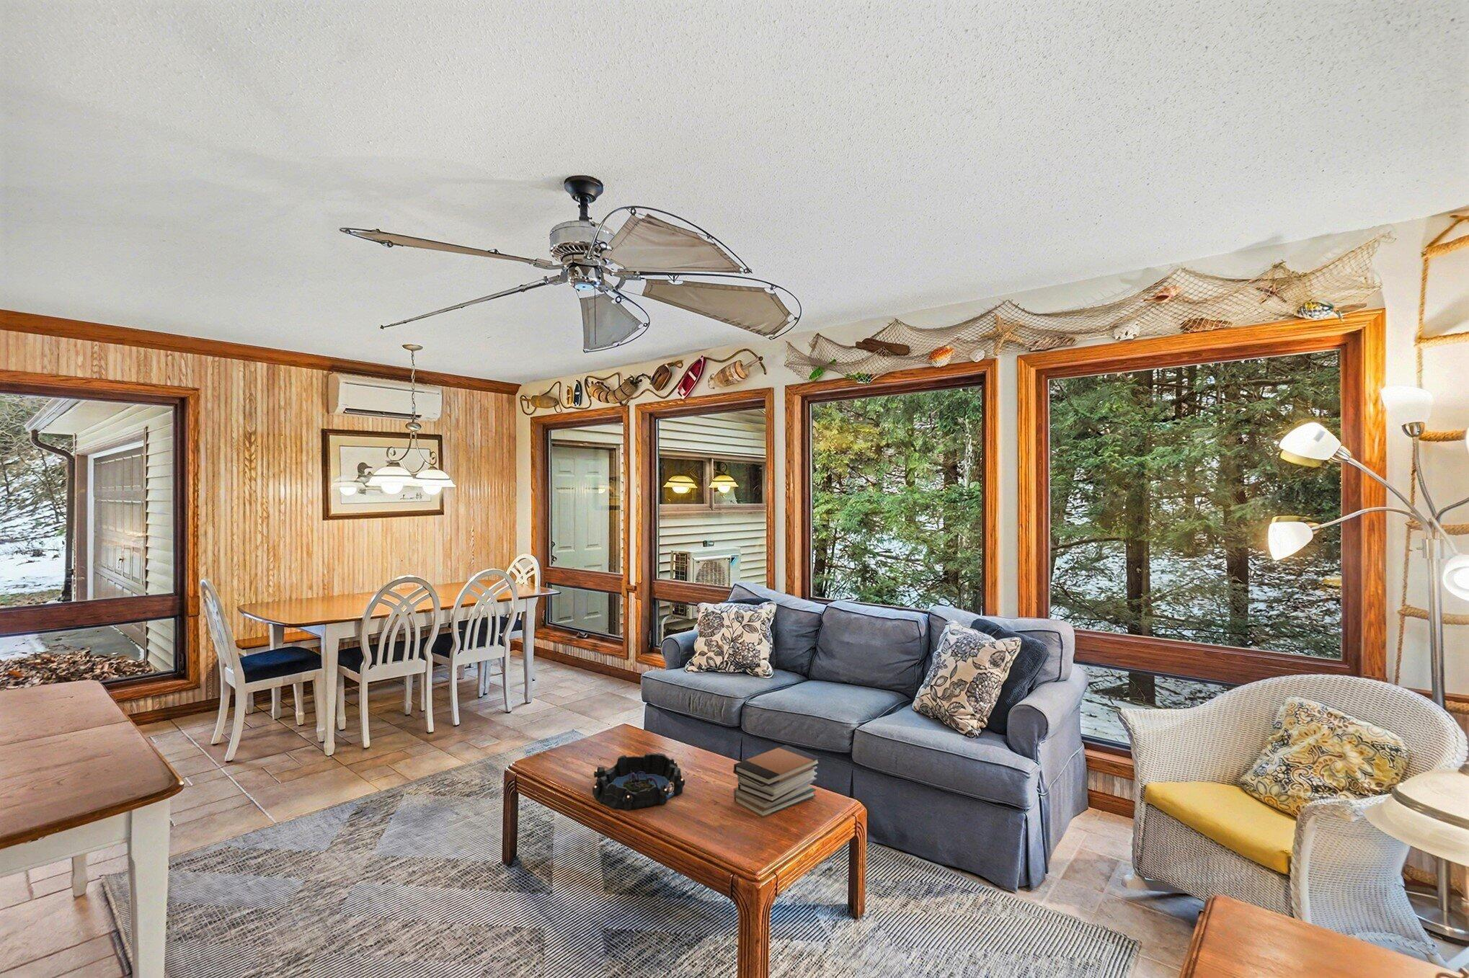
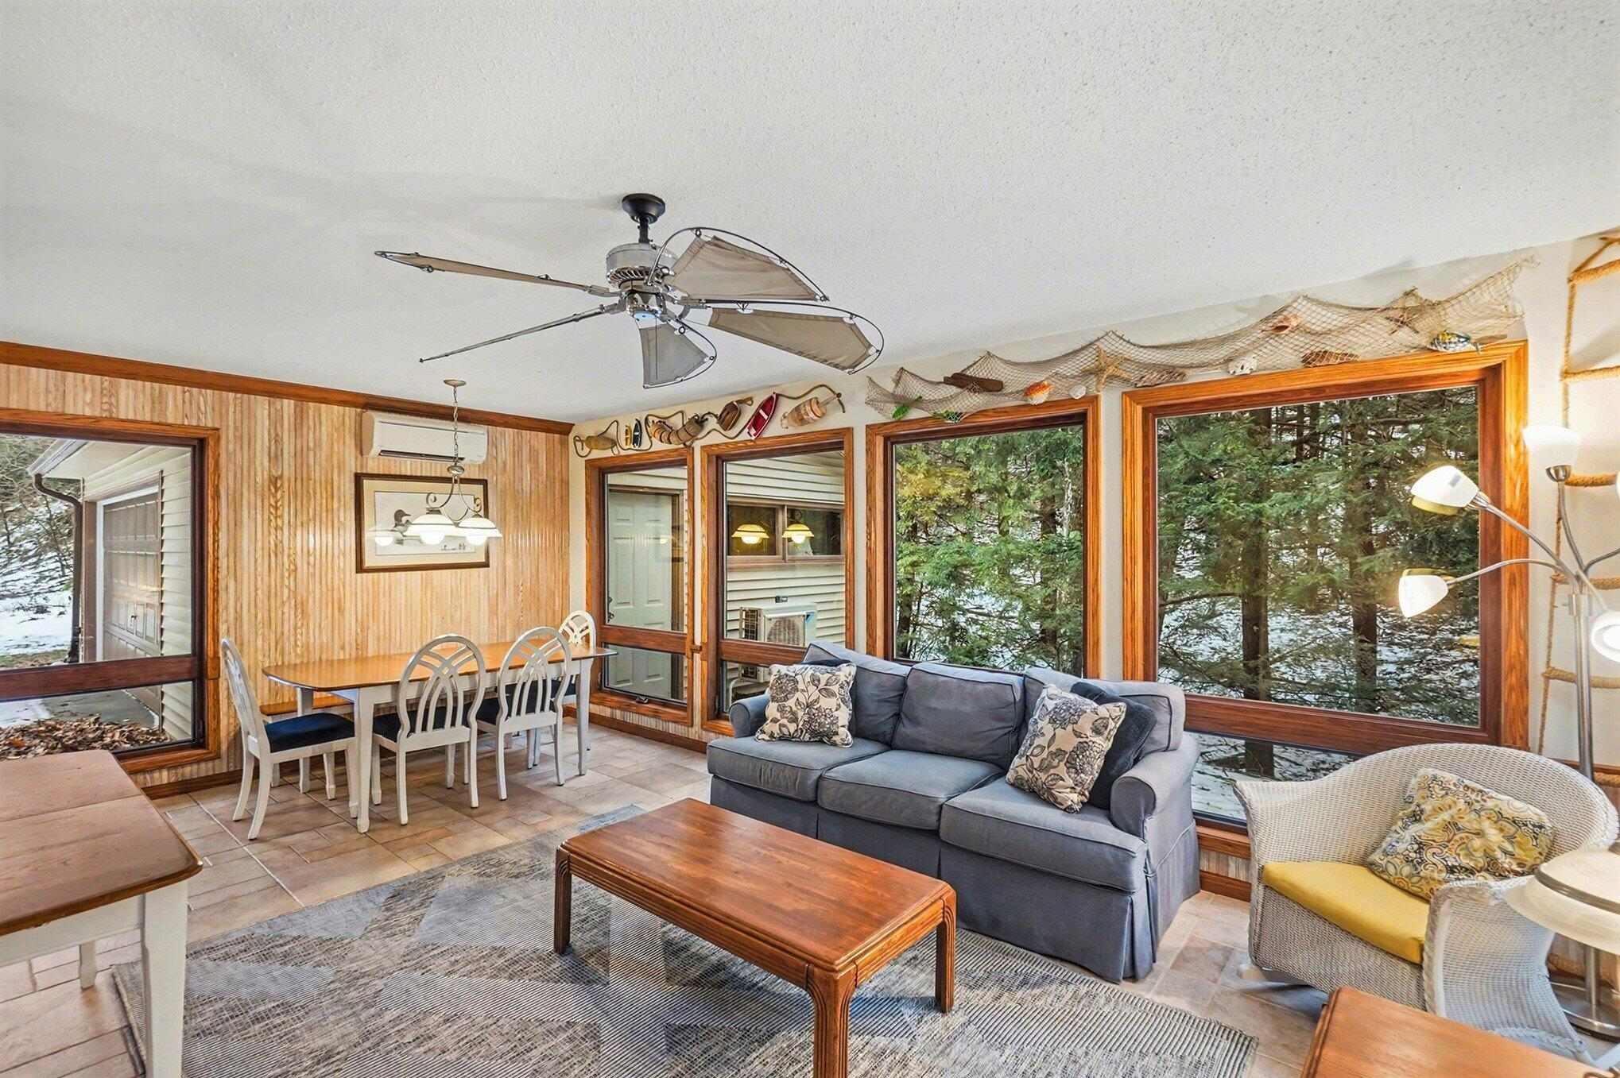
- book stack (777, 779)
- decorative bowl (638, 777)
